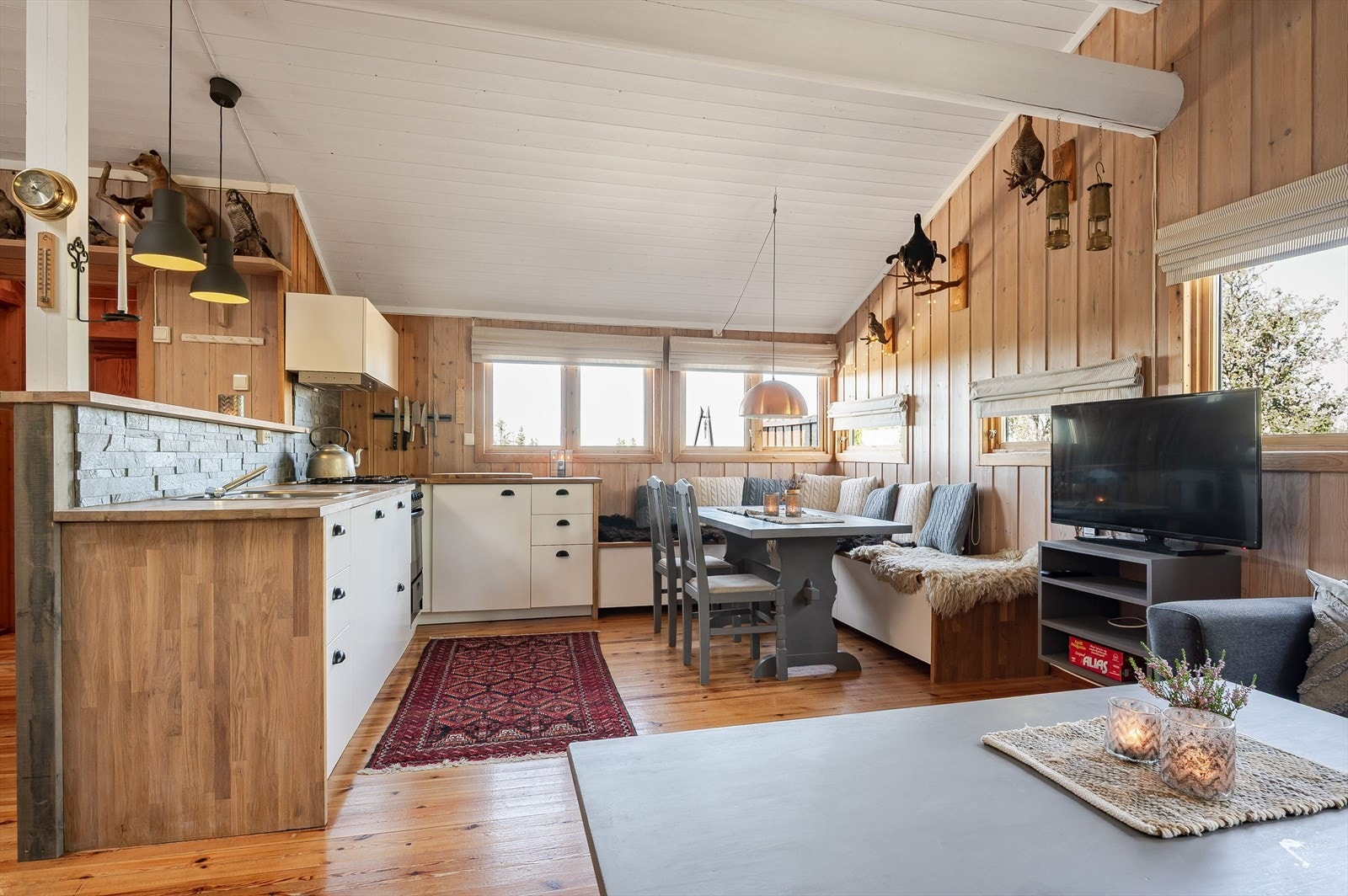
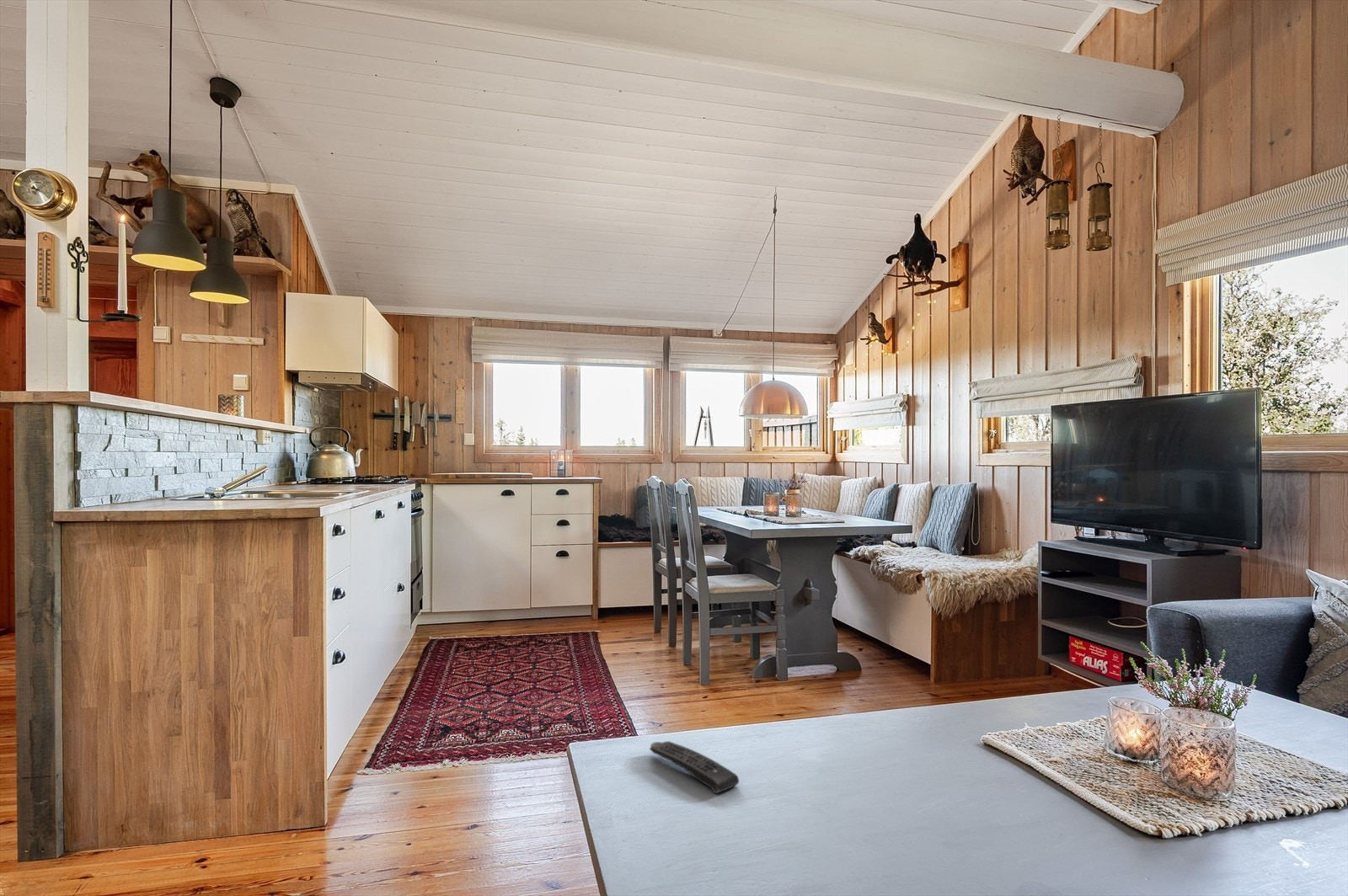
+ remote control (688, 762)
